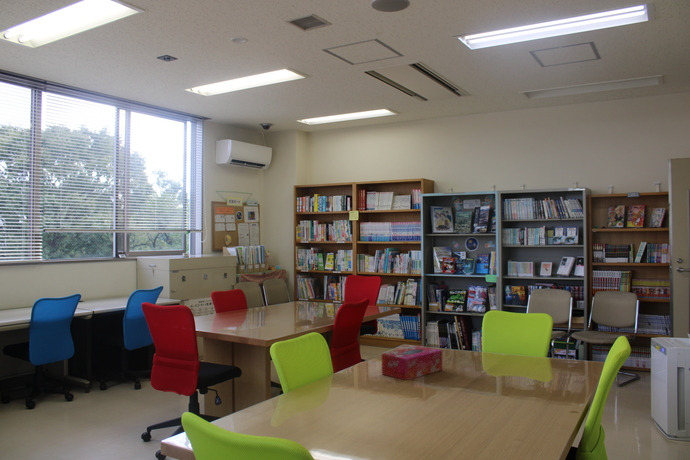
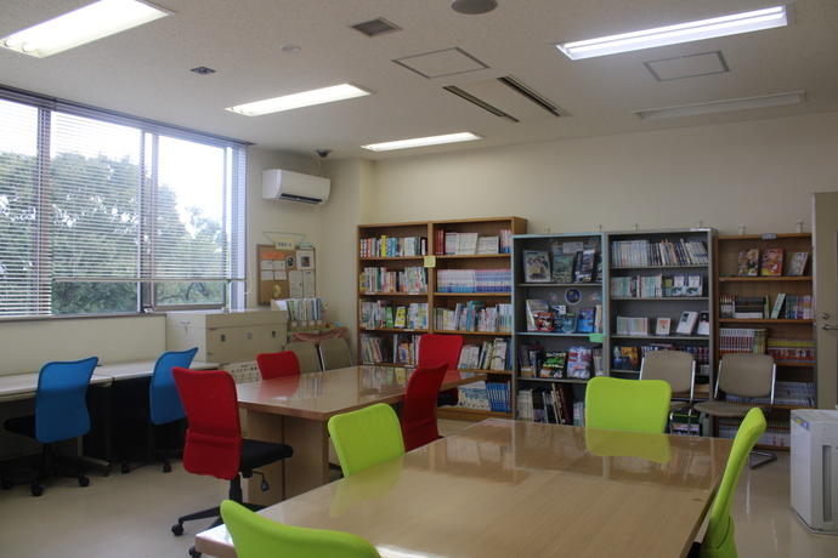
- tissue box (412, 362)
